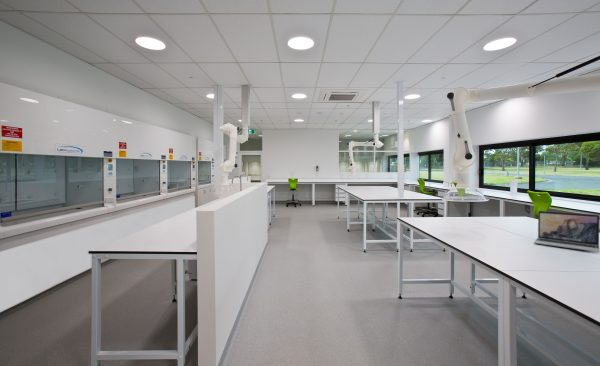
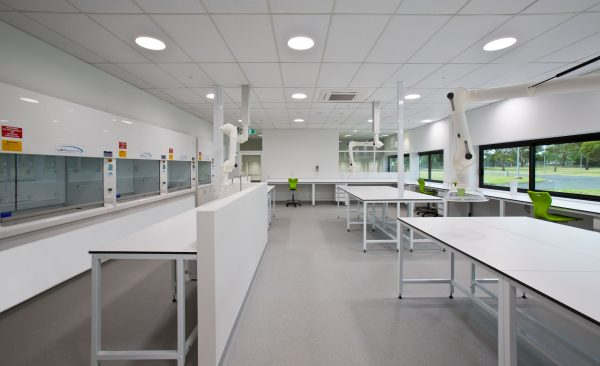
- laptop (565, 229)
